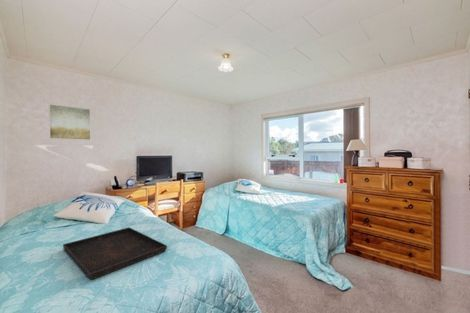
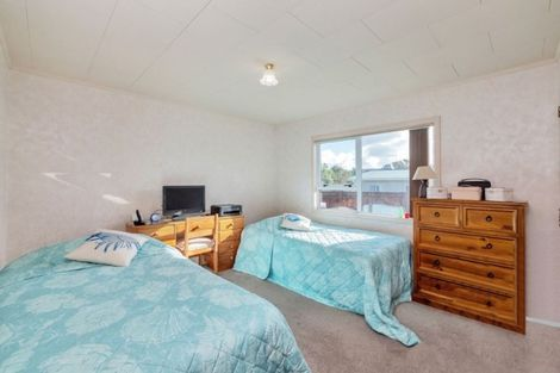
- wall art (70, 123)
- serving tray (114, 247)
